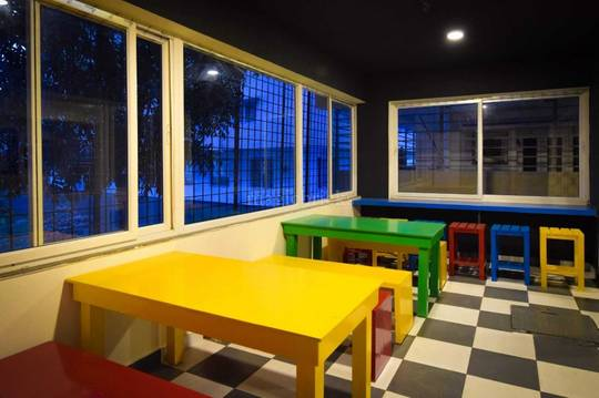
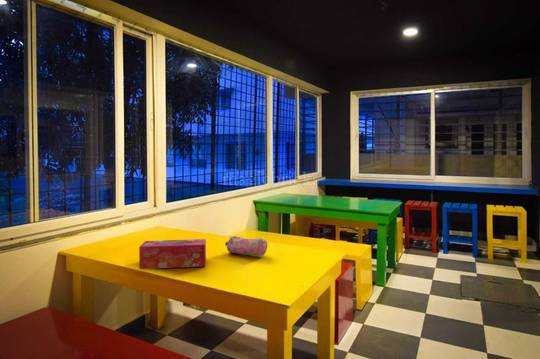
+ tissue box (174, 253)
+ pencil case (246, 245)
